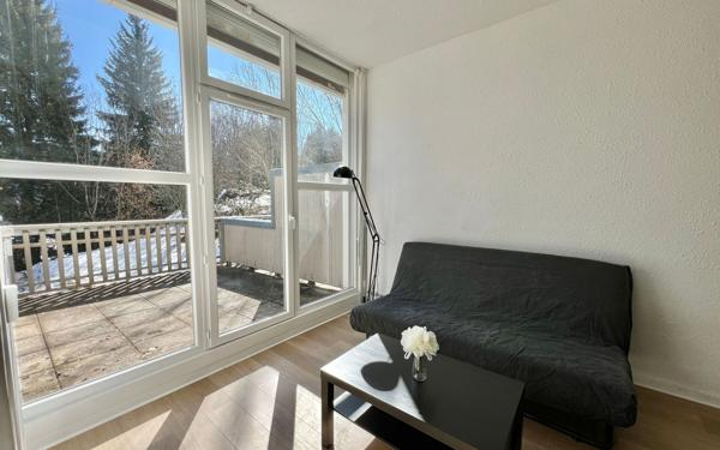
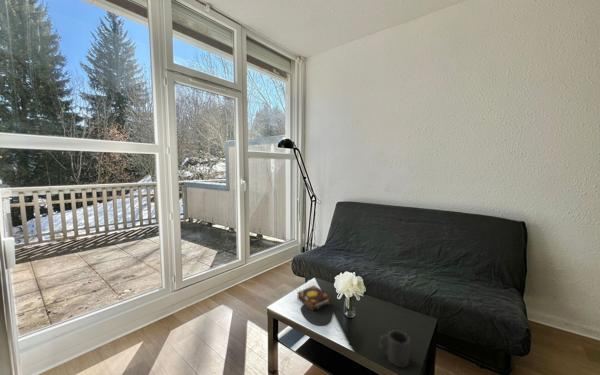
+ mug (393, 346)
+ book (313, 297)
